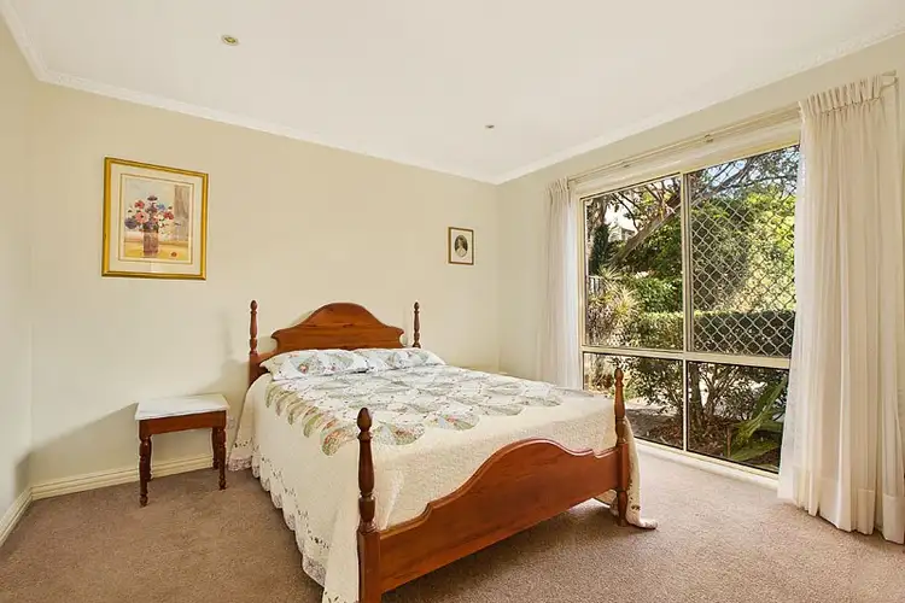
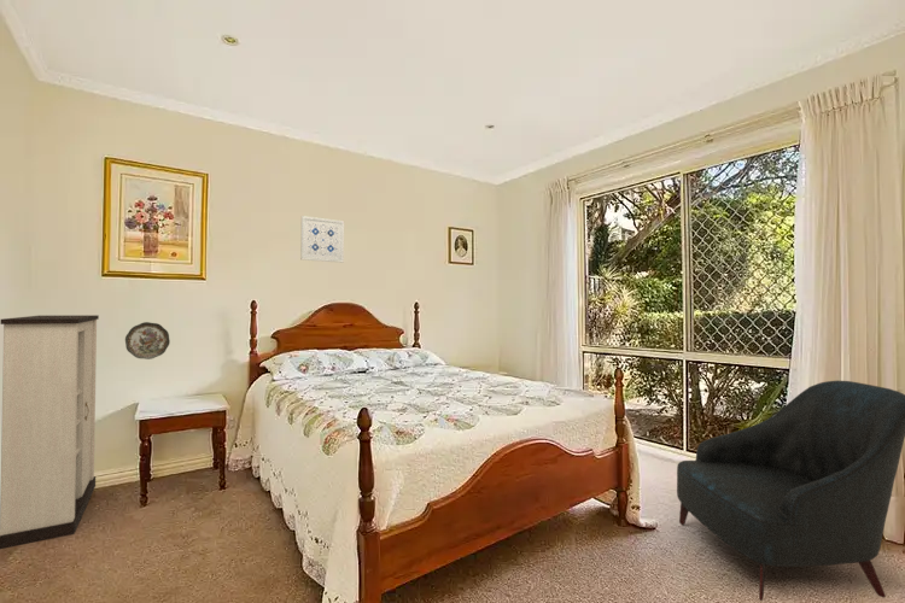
+ decorative plate (147, 340)
+ wall art (322, 239)
+ armchair (786, 470)
+ cabinet (62, 414)
